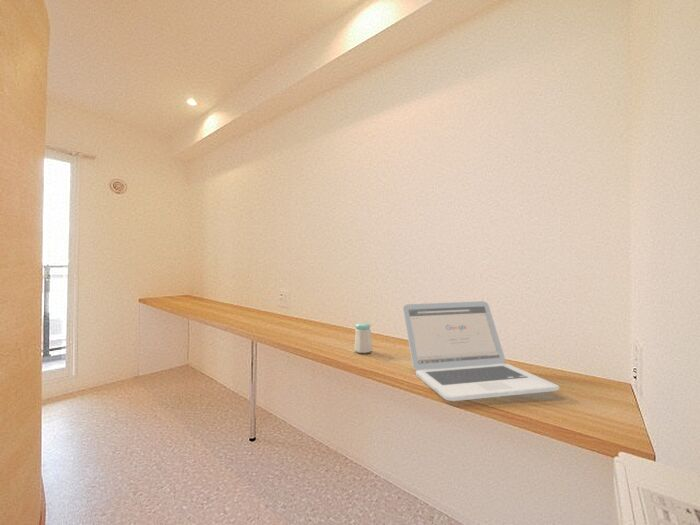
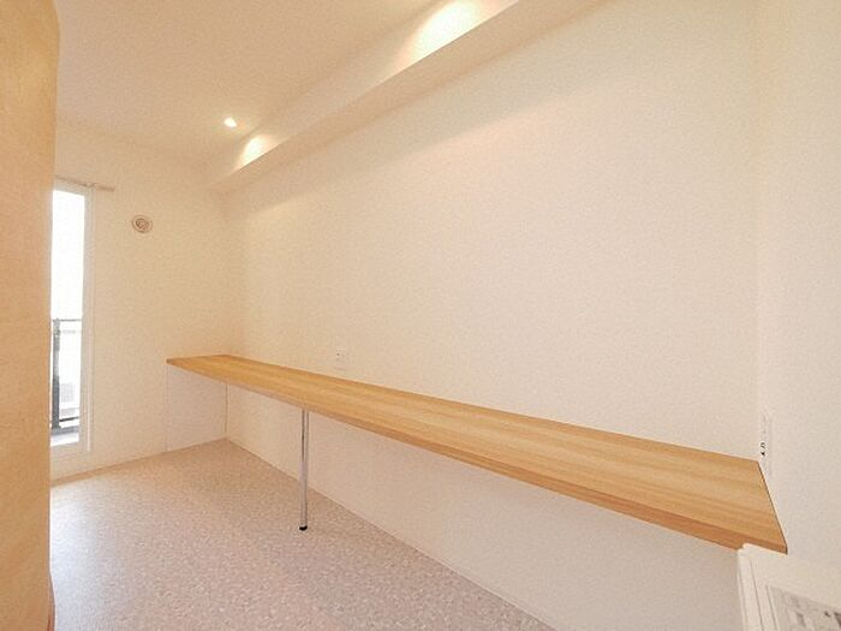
- salt shaker (363, 337)
- laptop (471, 342)
